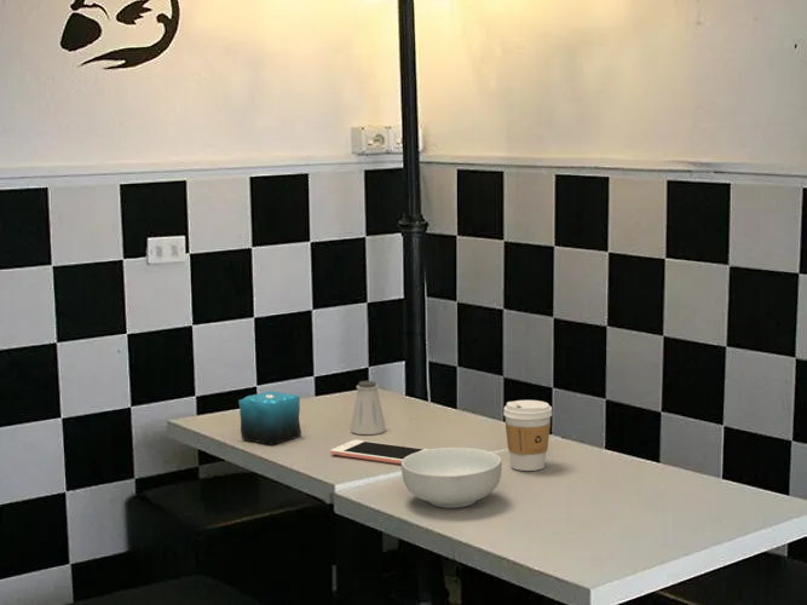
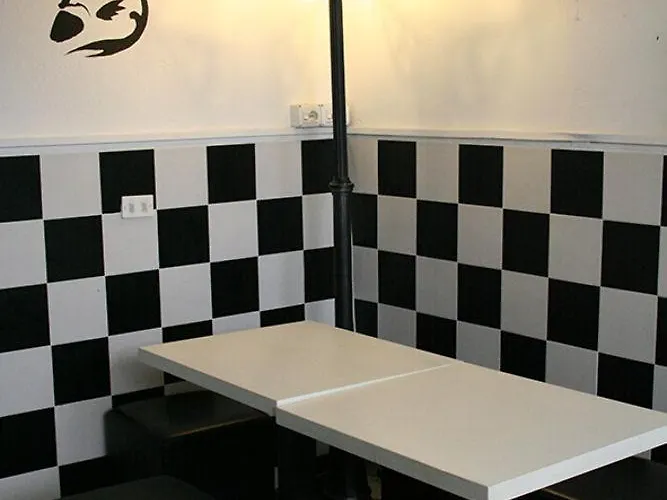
- candle (270, 408)
- cereal bowl (451, 479)
- coffee cup (528, 433)
- cell phone (381, 451)
- saltshaker (368, 405)
